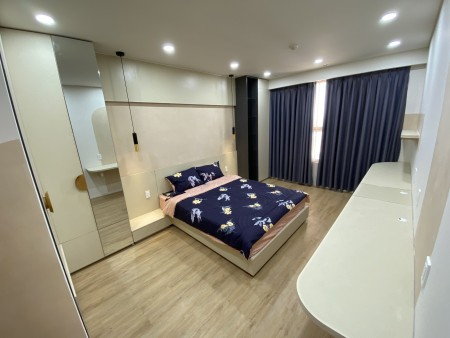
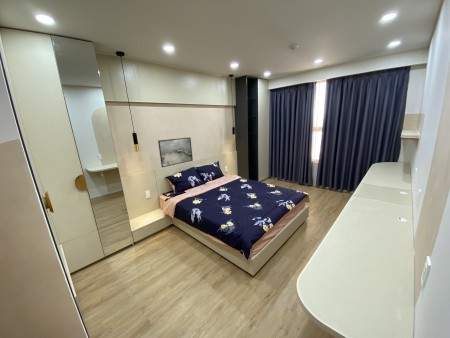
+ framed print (176, 151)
